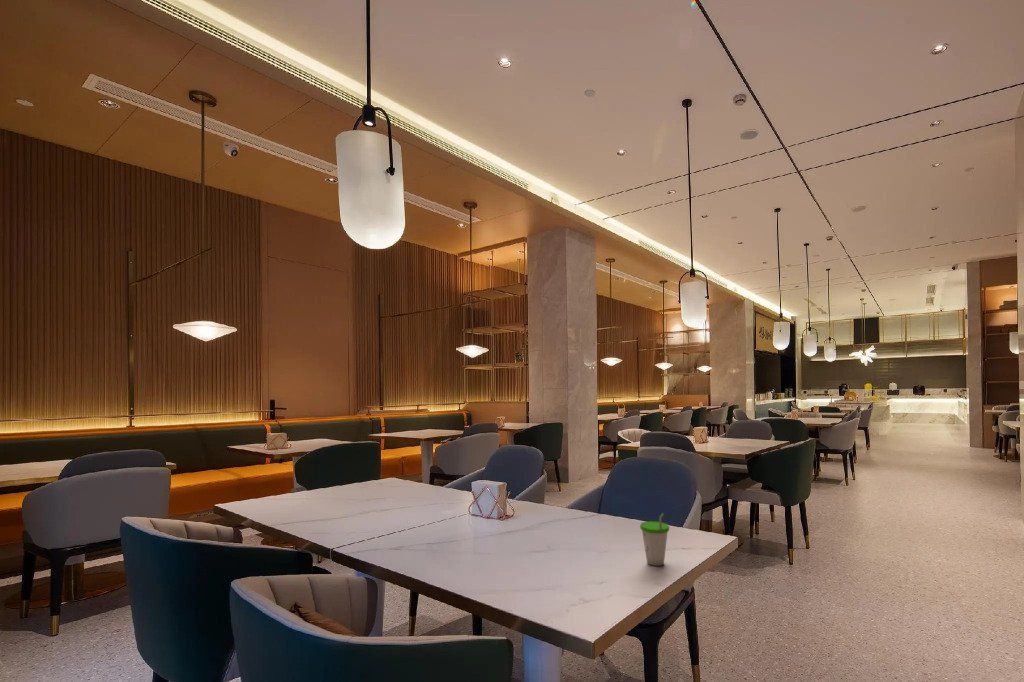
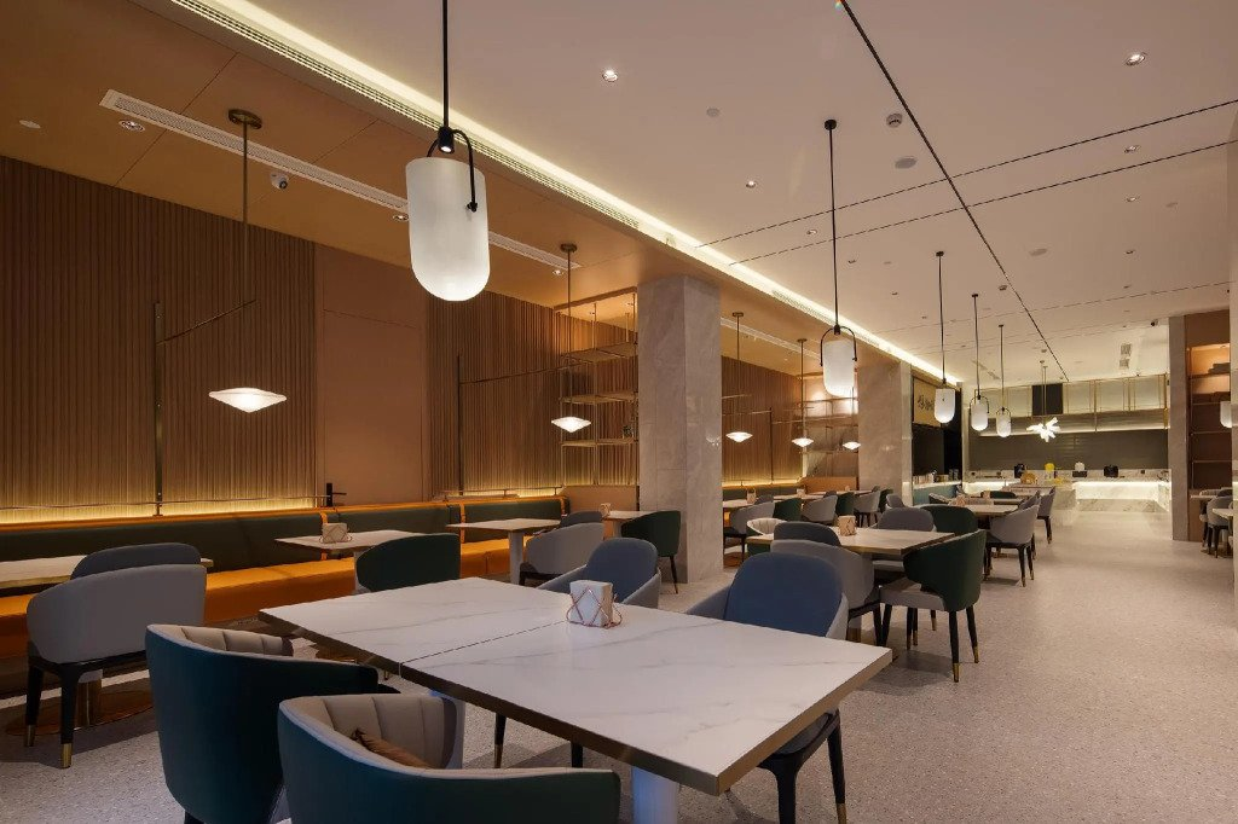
- cup (654, 535)
